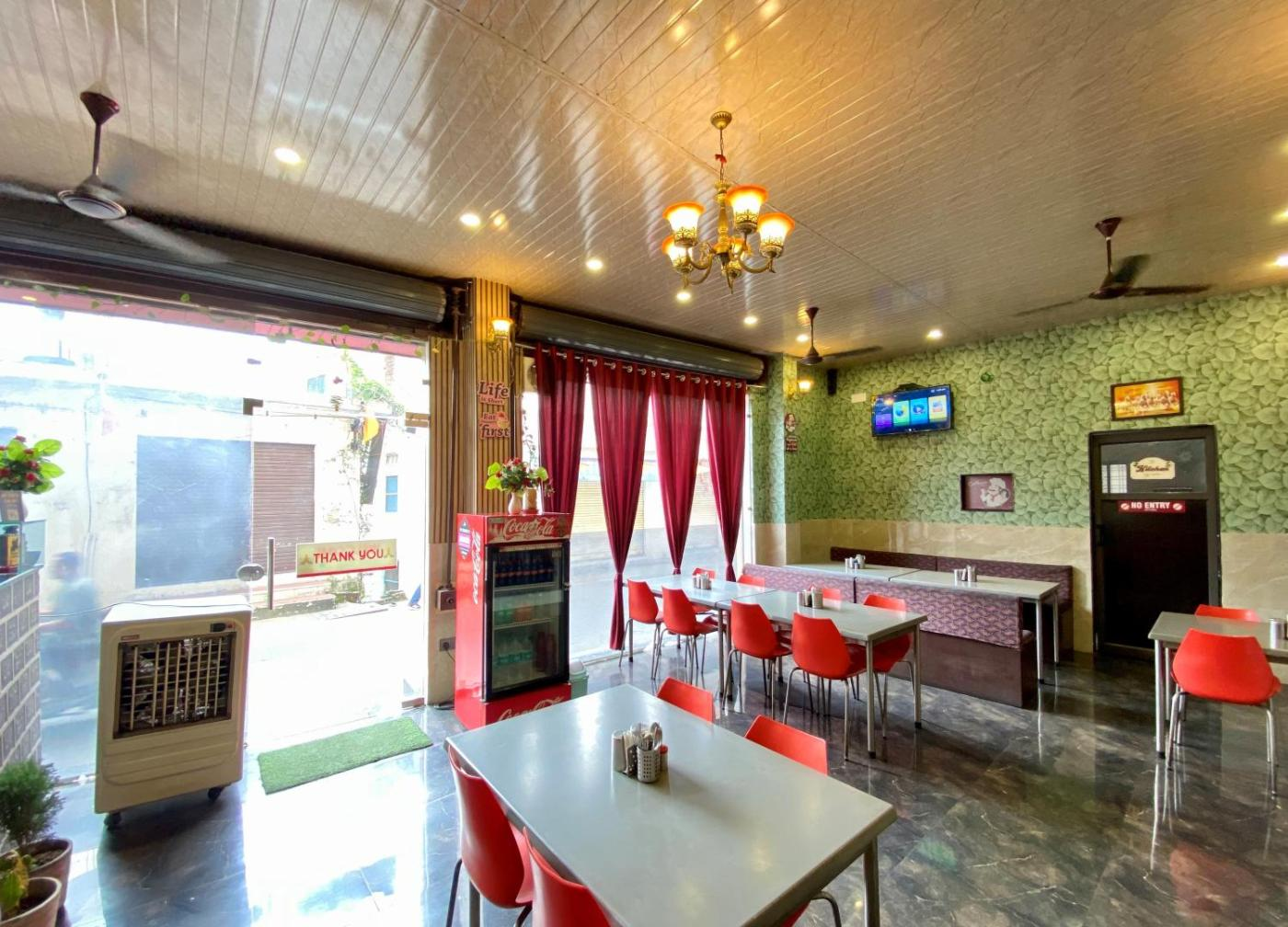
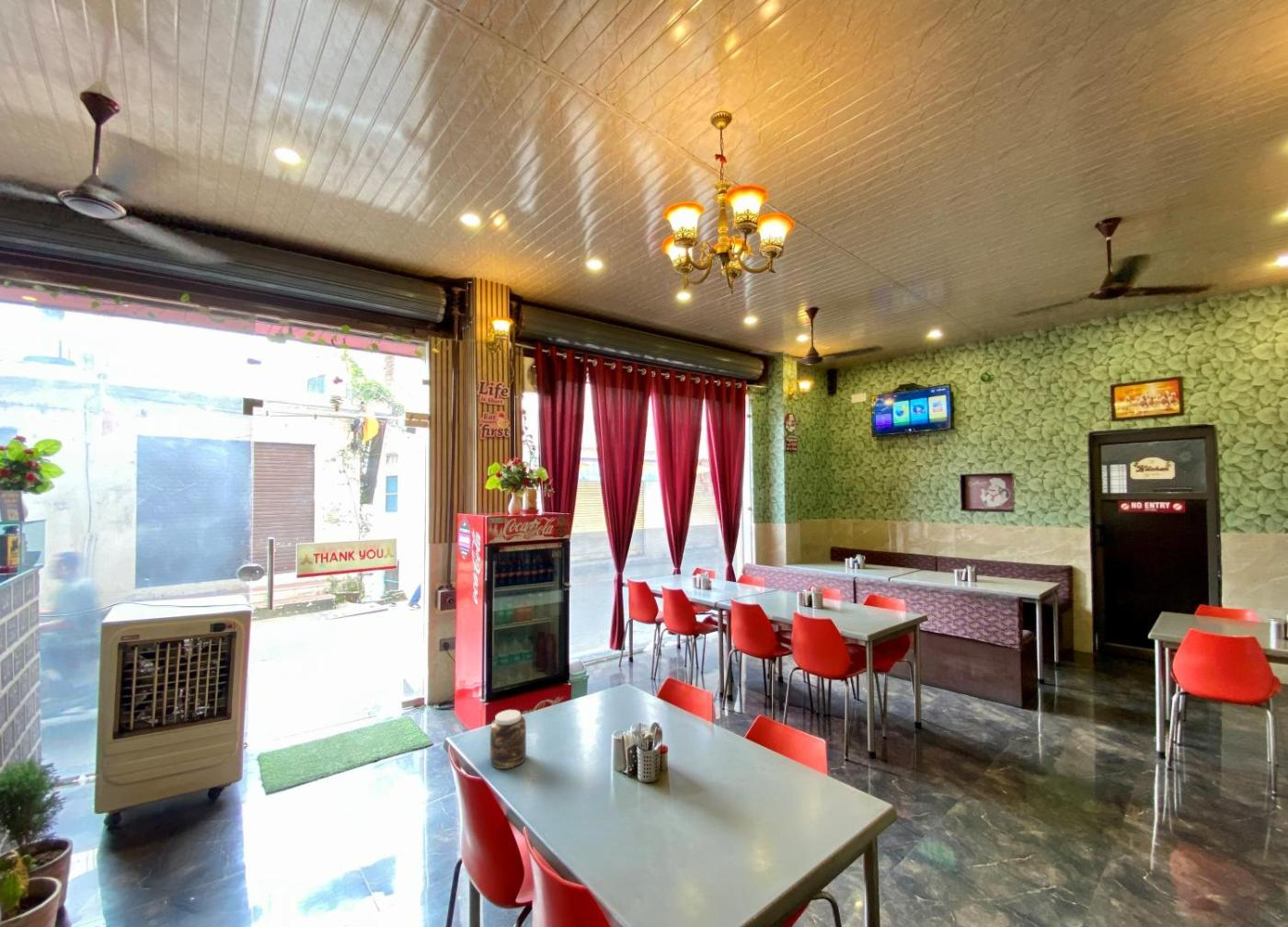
+ jar (508, 737)
